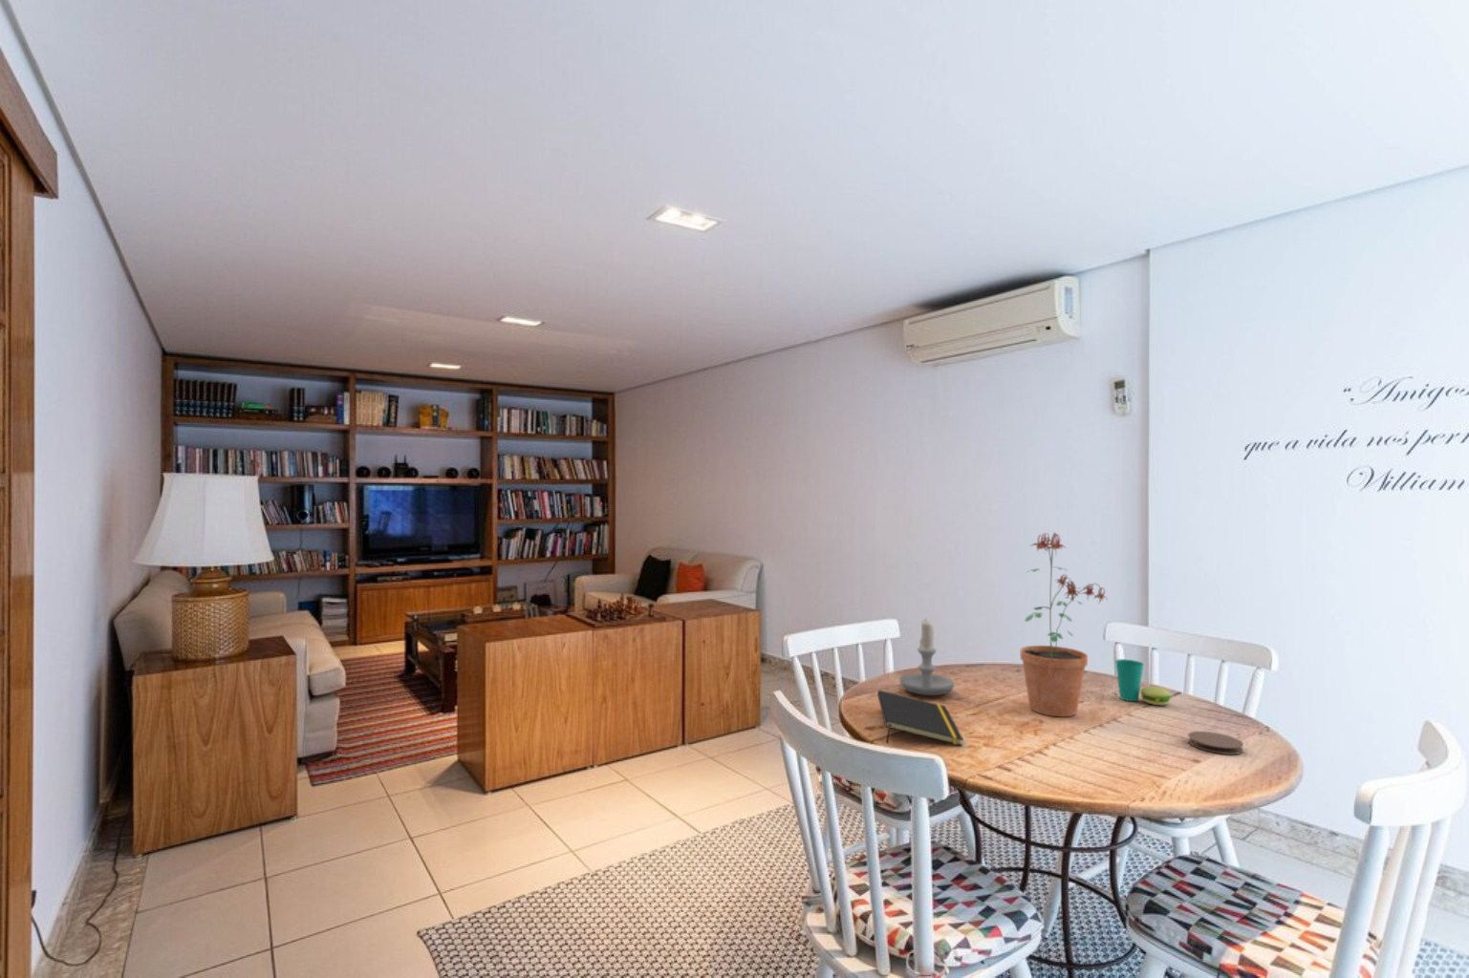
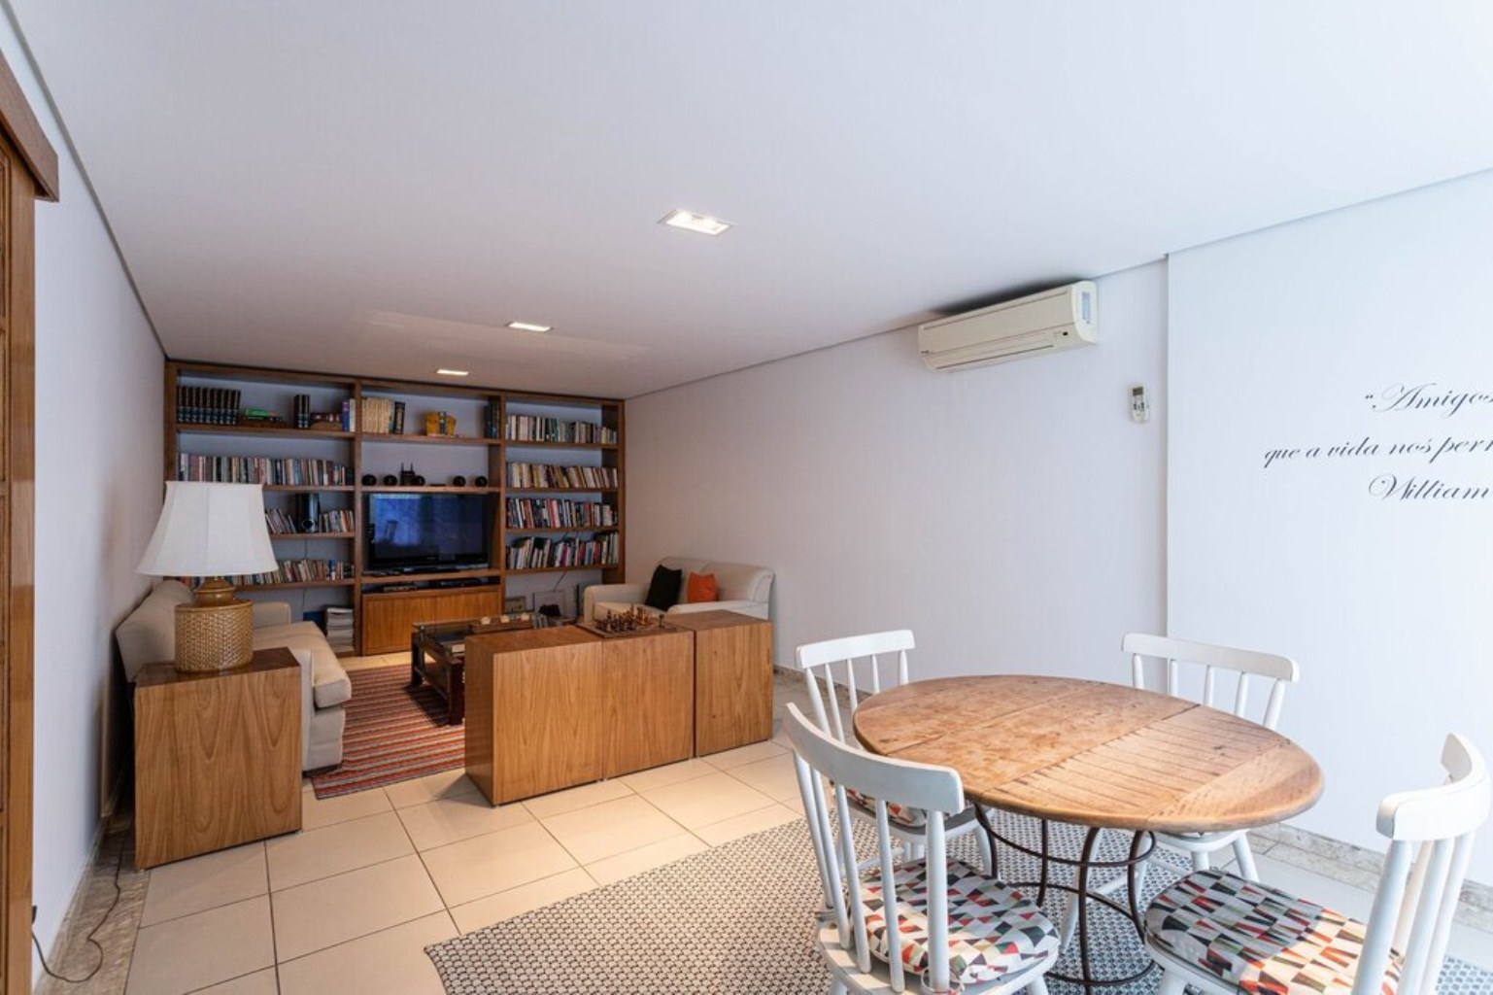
- potted plant (1059, 621)
- candle (926, 654)
- notepad (916, 715)
- cup (1140, 682)
- coaster (1215, 742)
